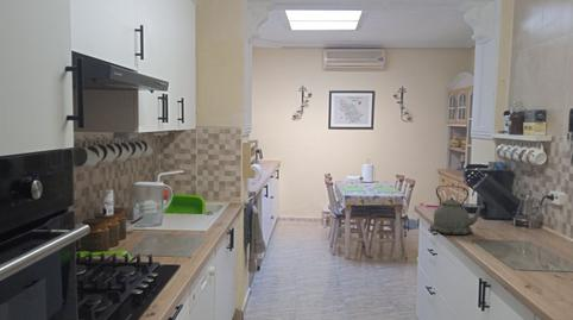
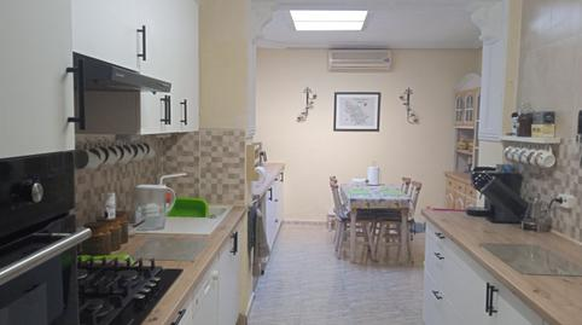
- kettle (454, 208)
